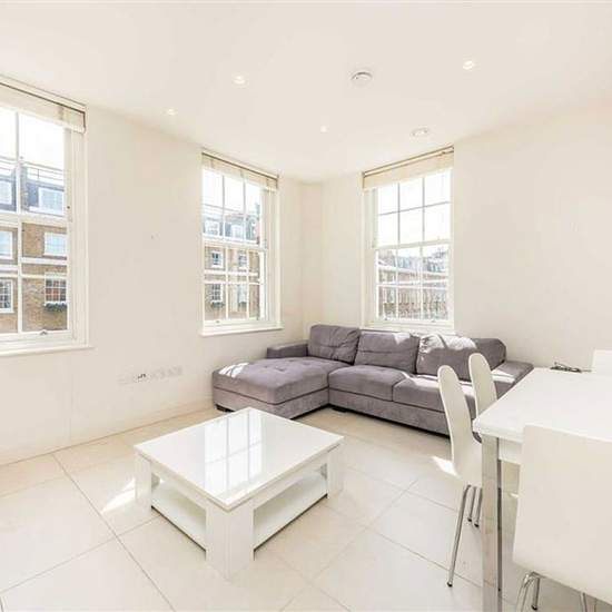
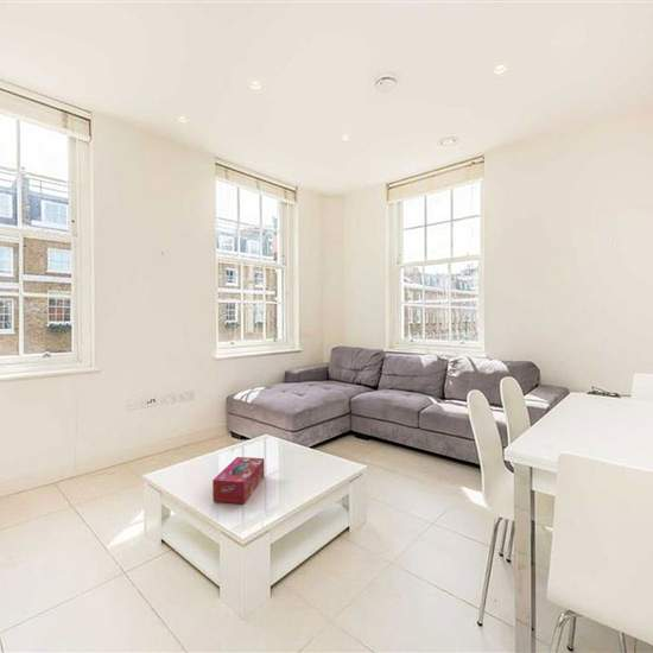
+ tissue box (240, 477)
